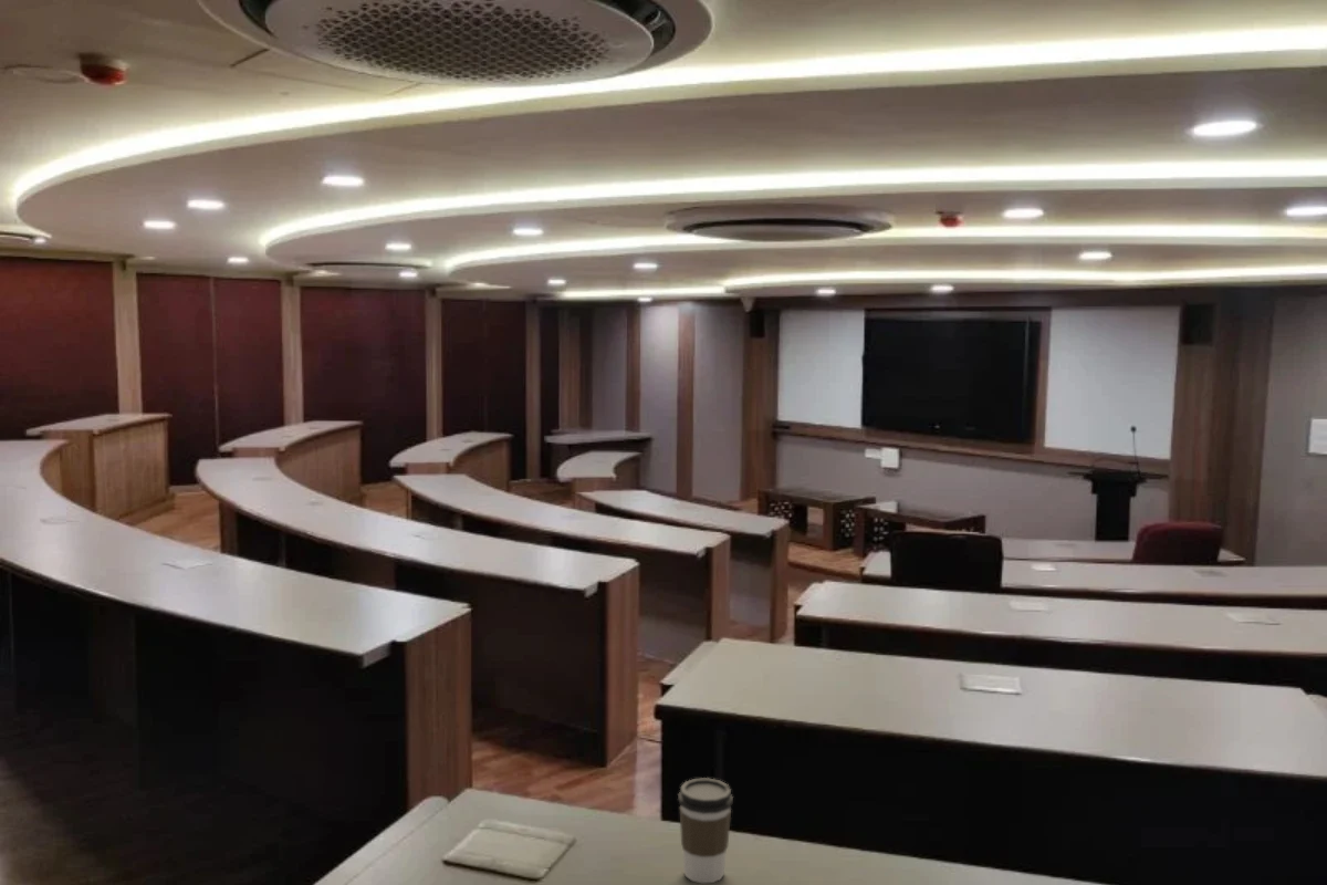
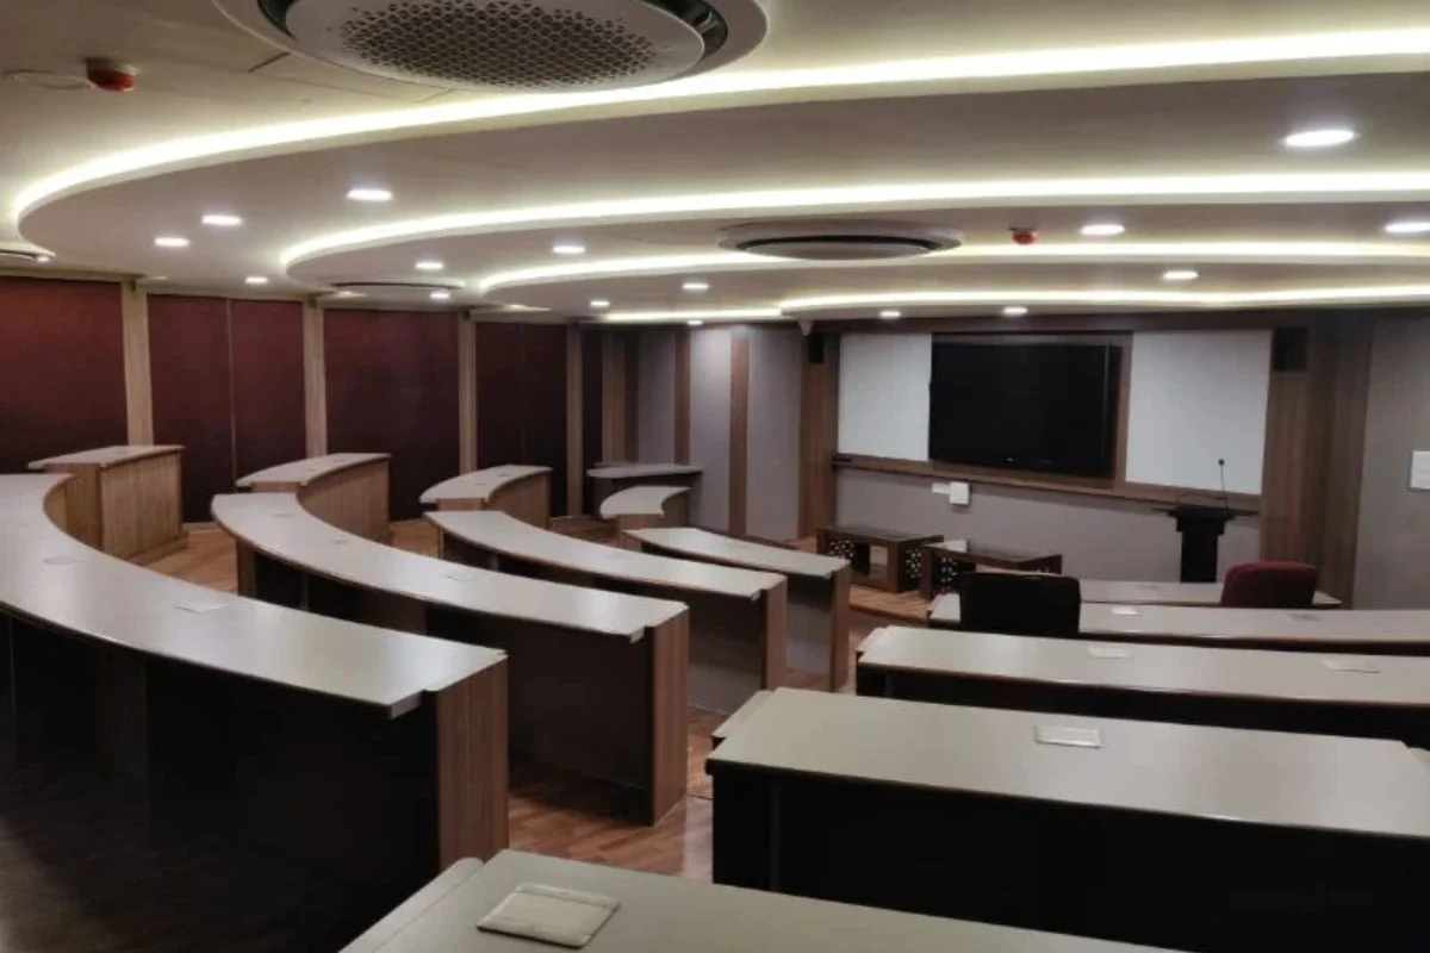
- coffee cup (704, 831)
